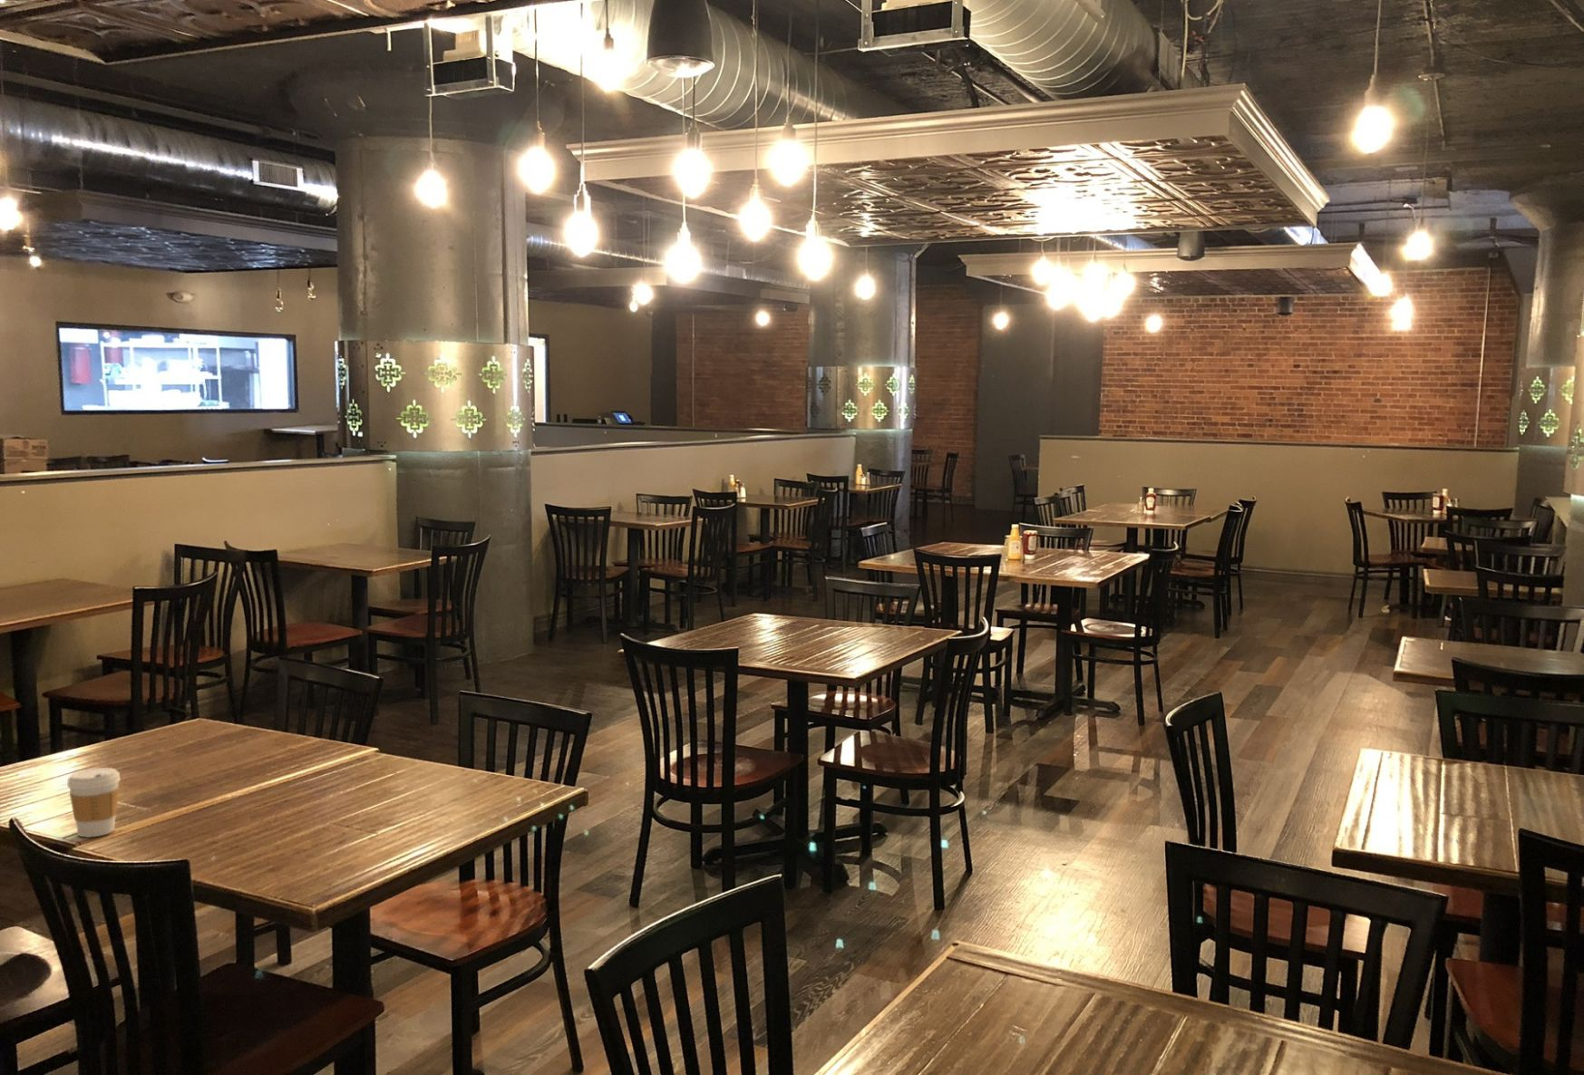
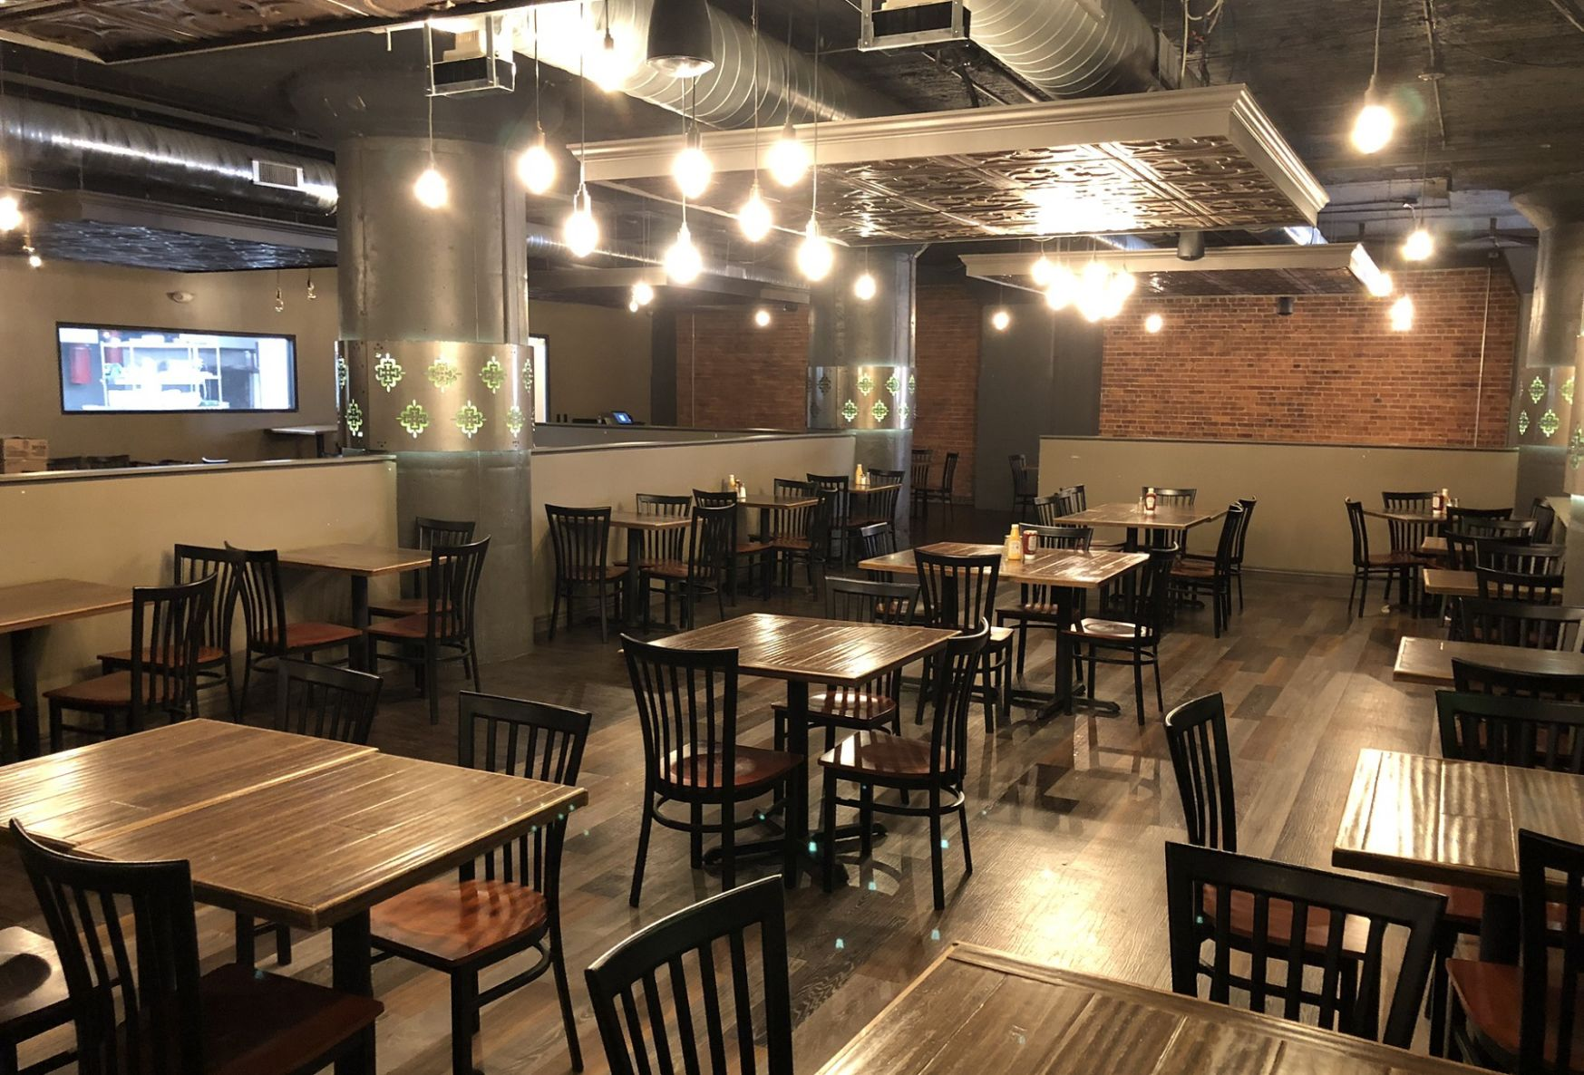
- coffee cup (95, 801)
